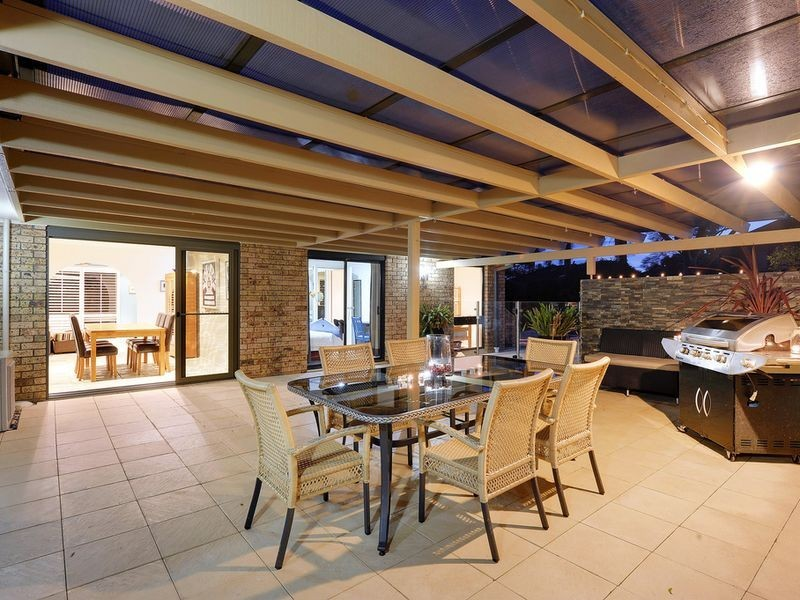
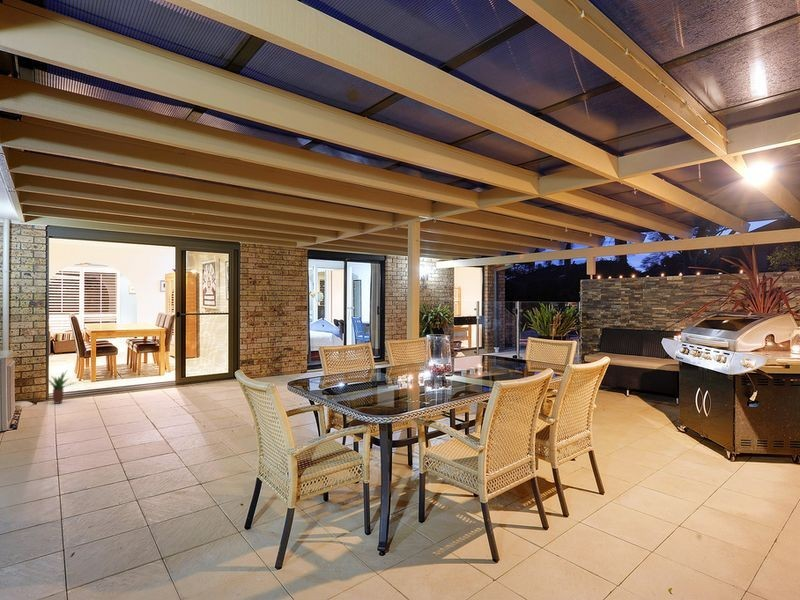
+ potted plant (60, 386)
